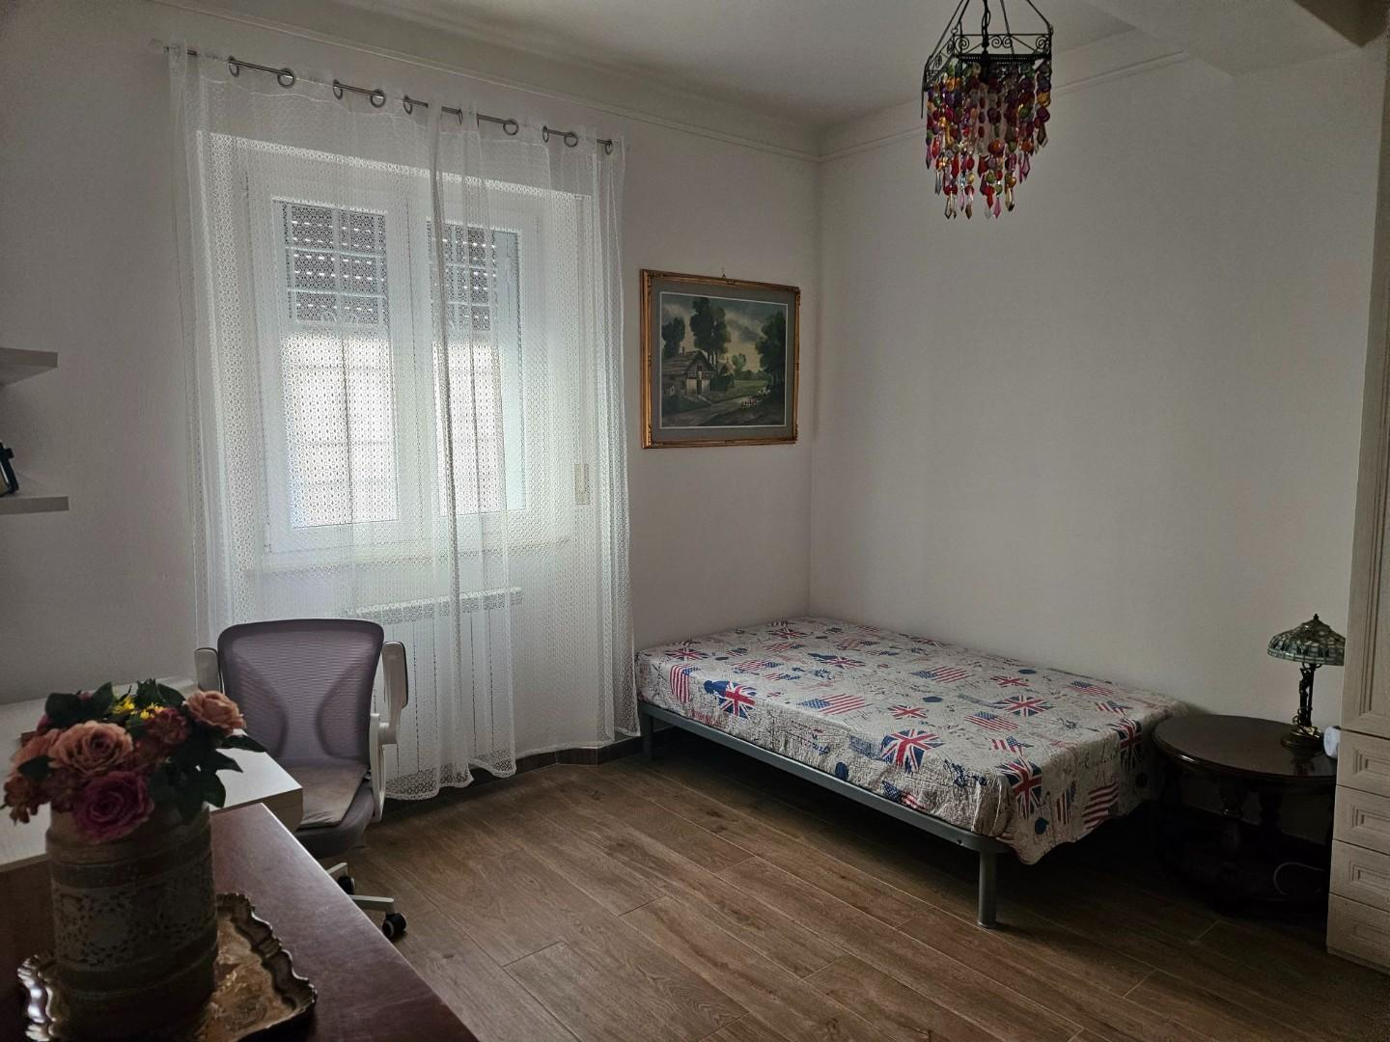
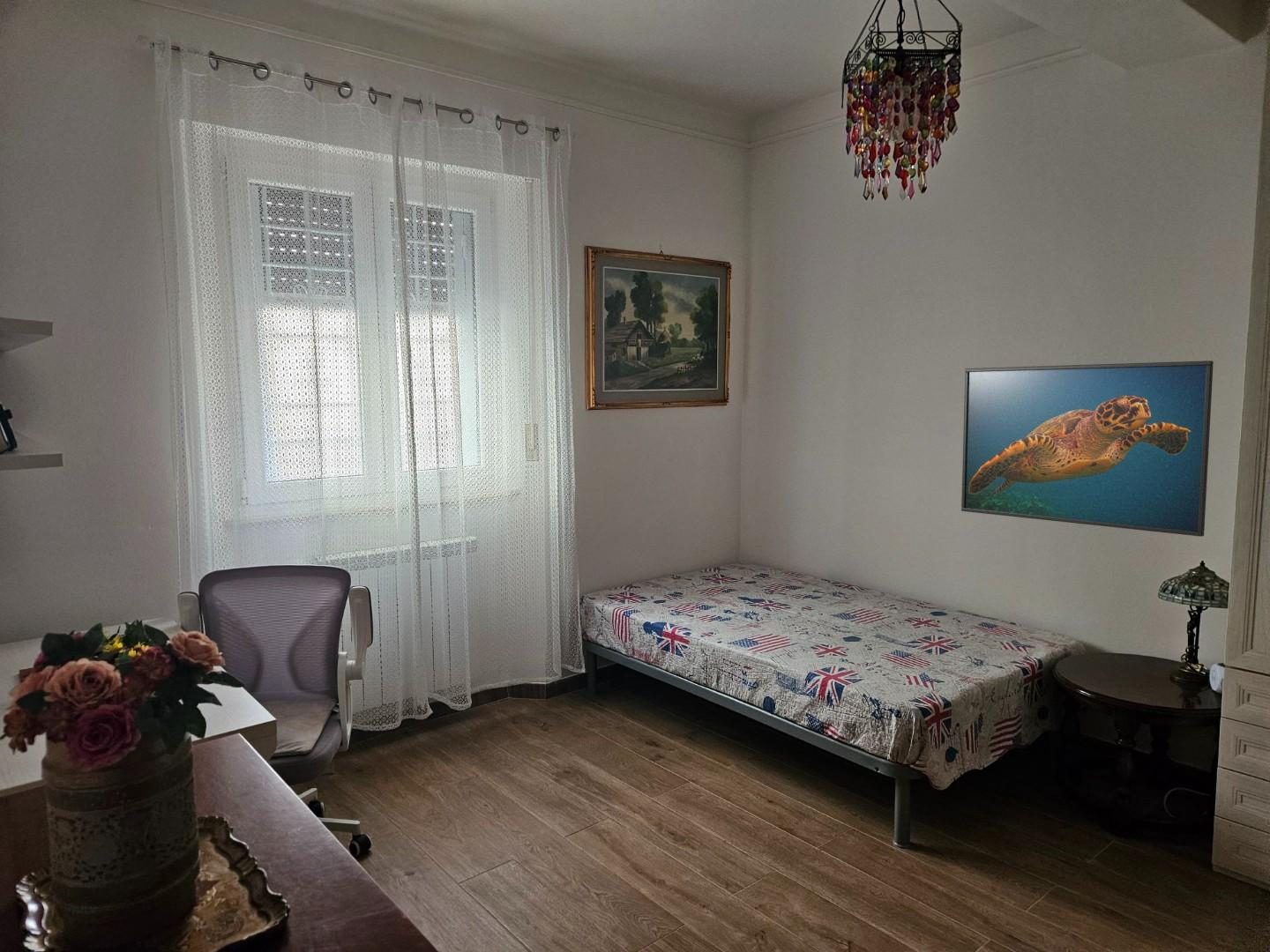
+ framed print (1072, 444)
